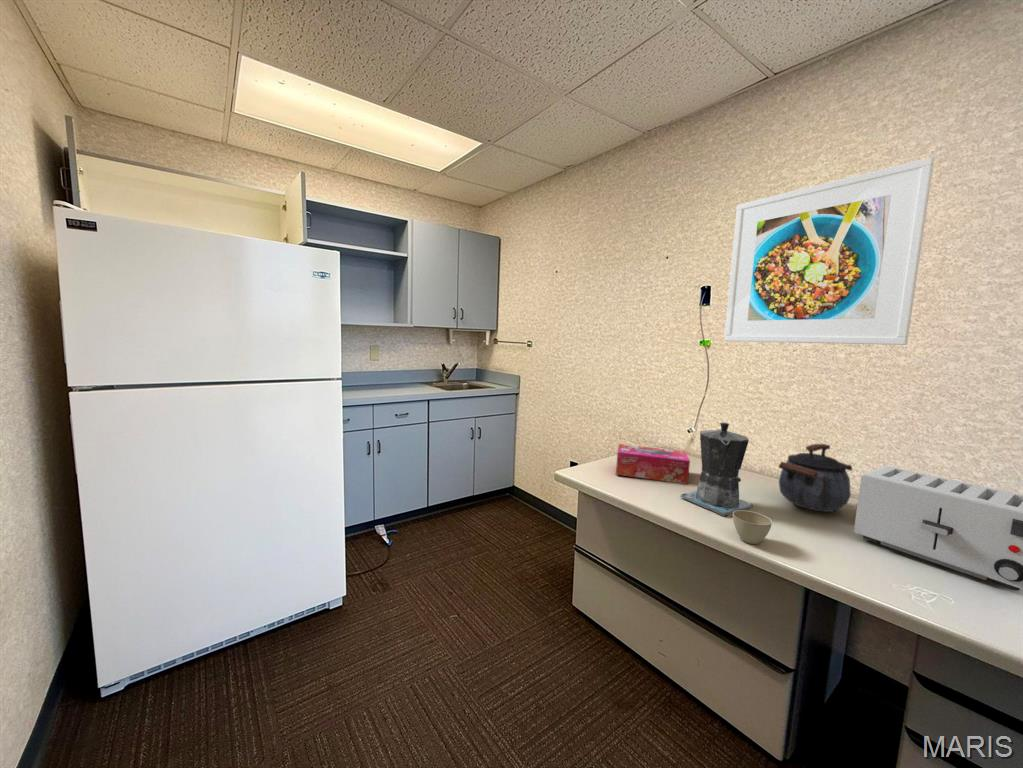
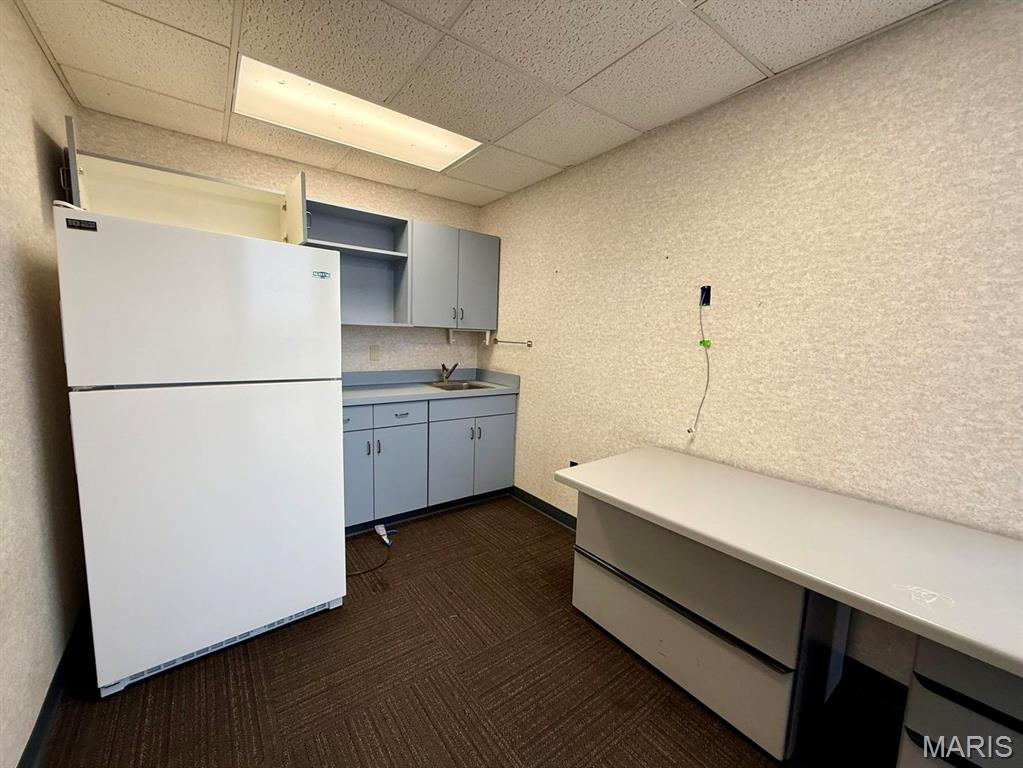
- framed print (810, 265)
- toaster (943, 521)
- flower pot (750, 528)
- coffee maker (720, 462)
- tissue box (651, 462)
- kettle (814, 476)
